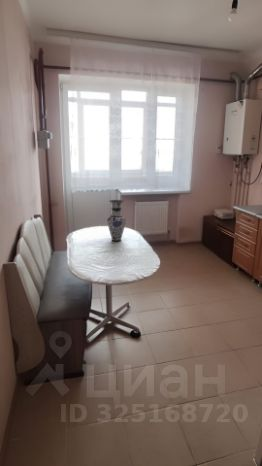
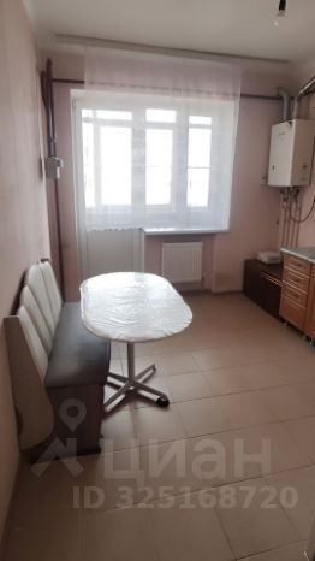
- vase (116, 220)
